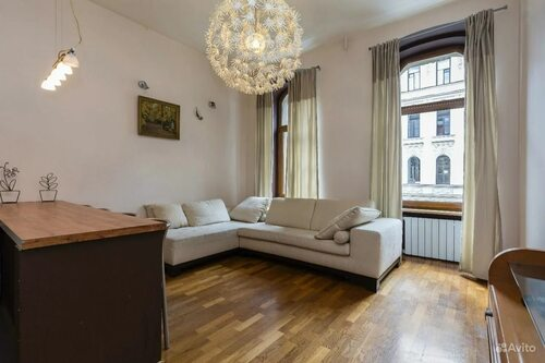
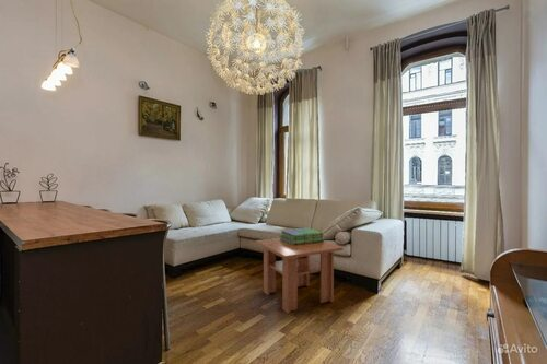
+ stack of books (301, 235)
+ coffee table (296, 270)
